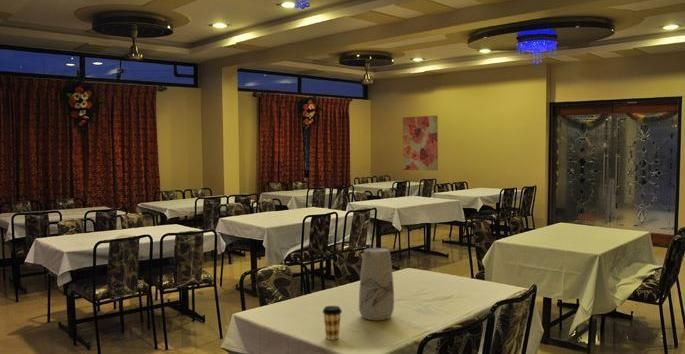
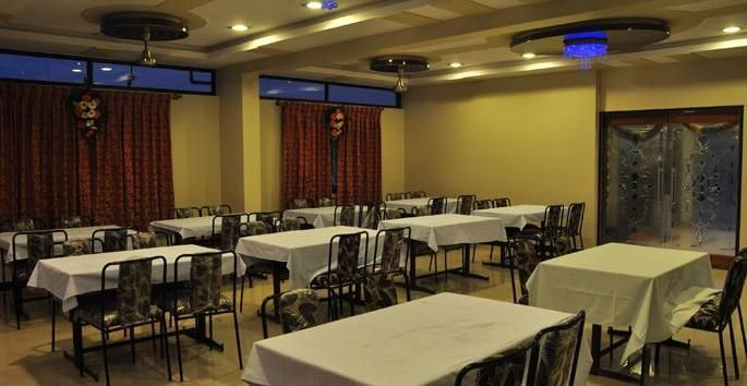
- vase (376, 283)
- wall art (419, 143)
- coffee cup (332, 322)
